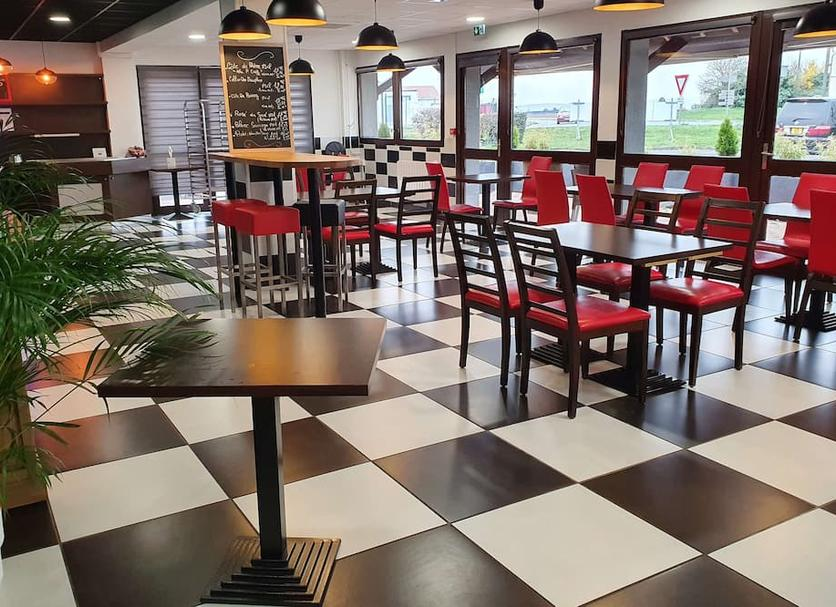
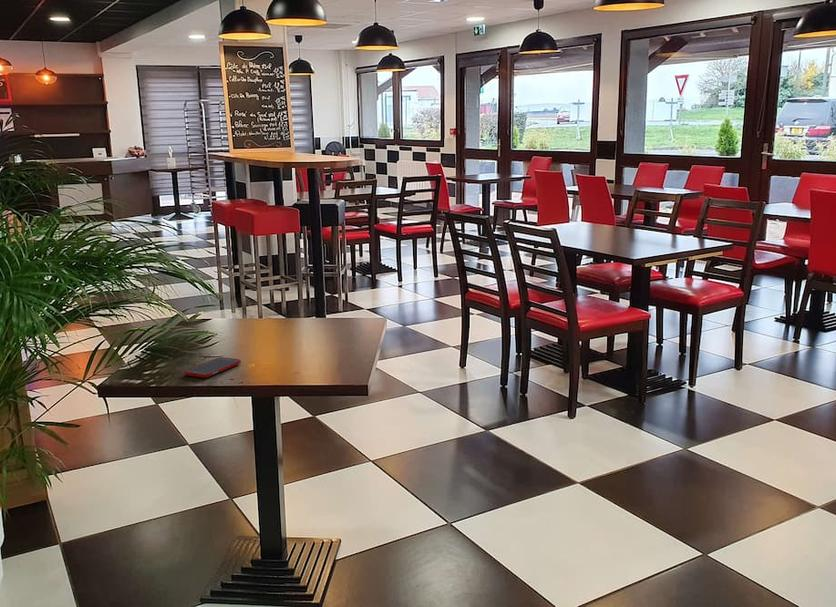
+ cell phone (213, 367)
